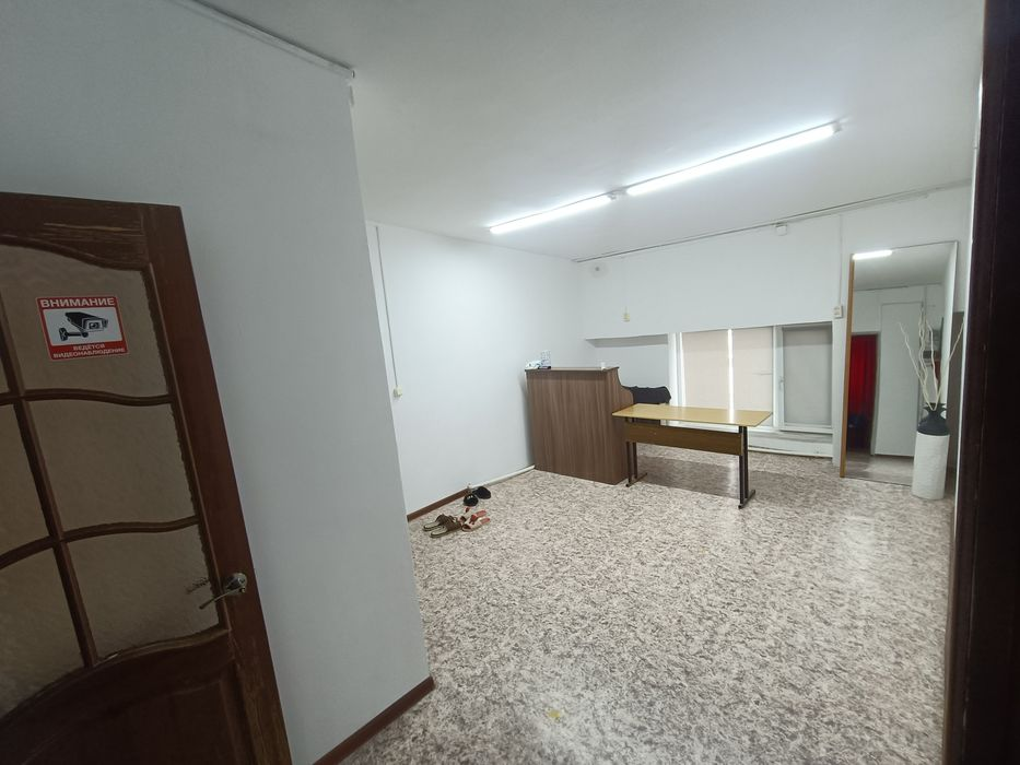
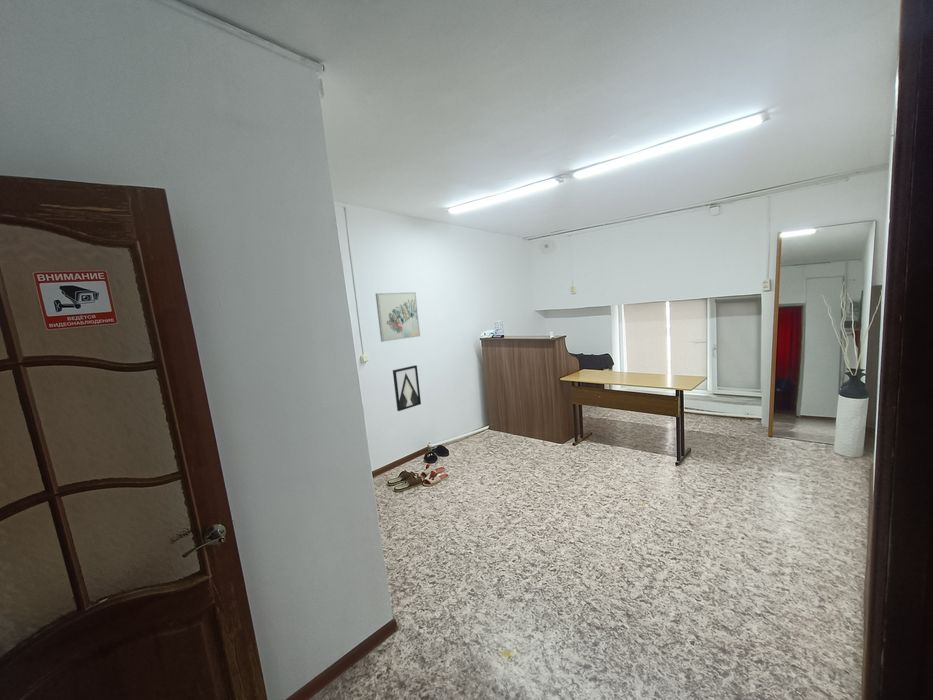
+ wall art (407, 387)
+ wall art (399, 316)
